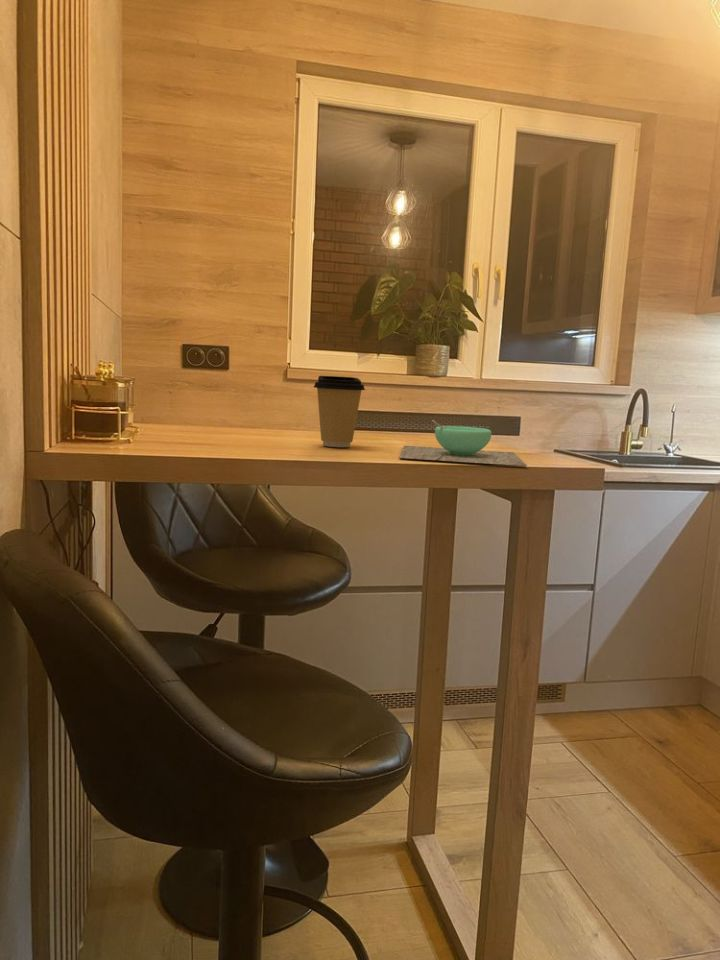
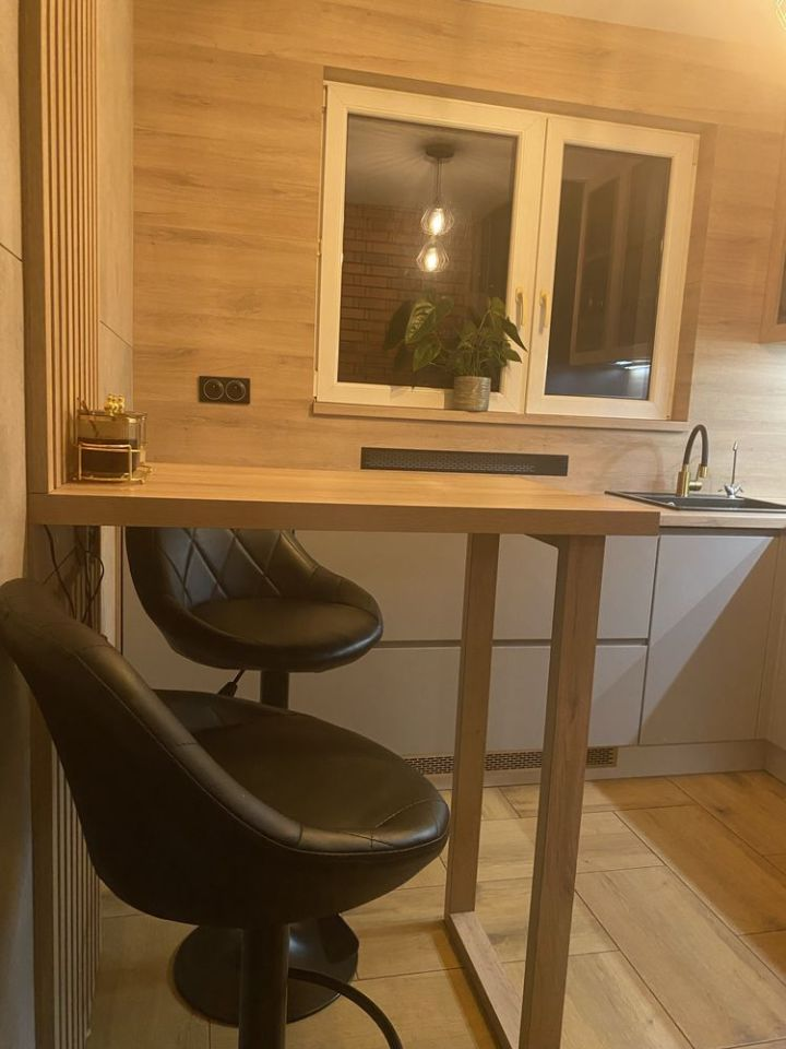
- soup bowl (461, 438)
- coffee cup (338, 411)
